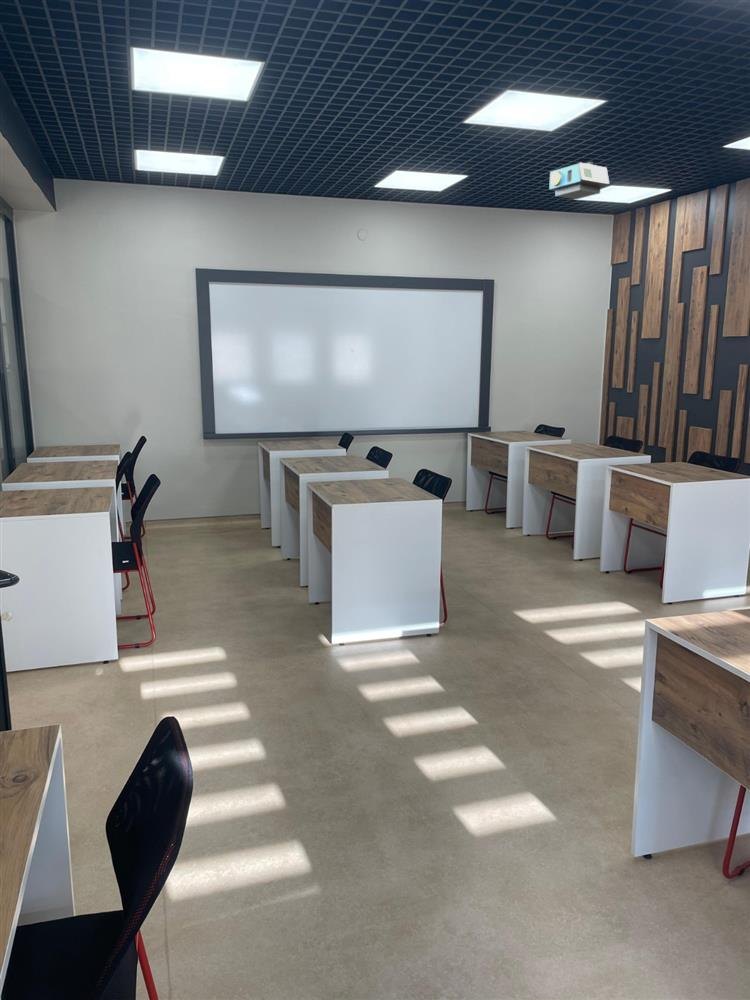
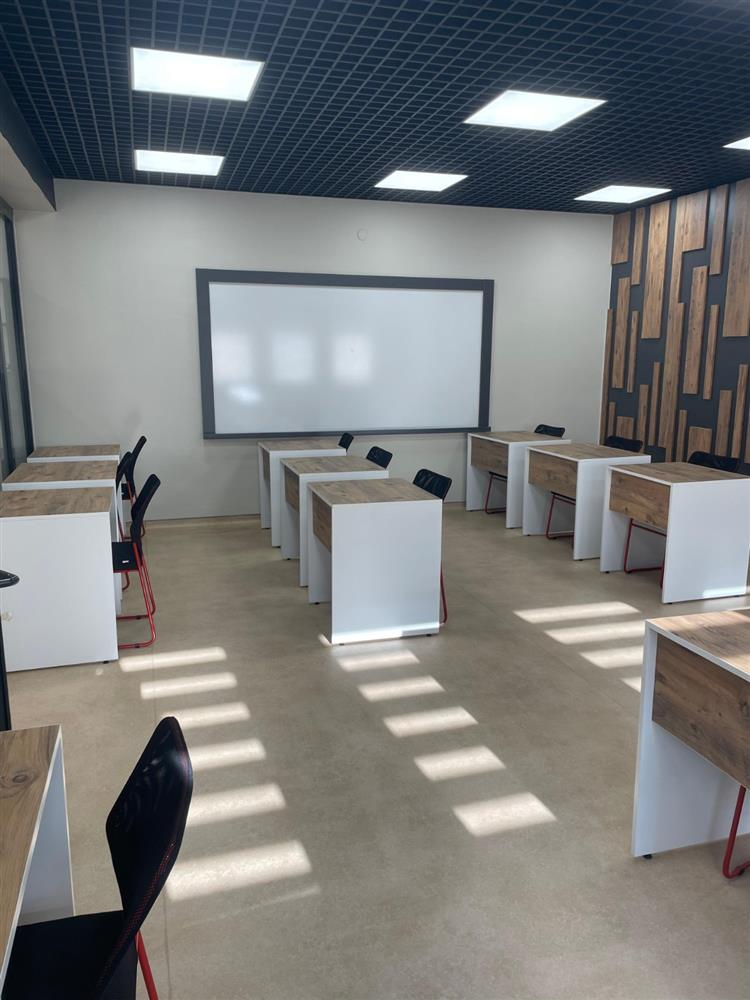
- projector (579, 178)
